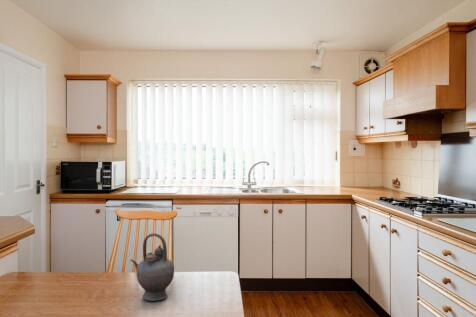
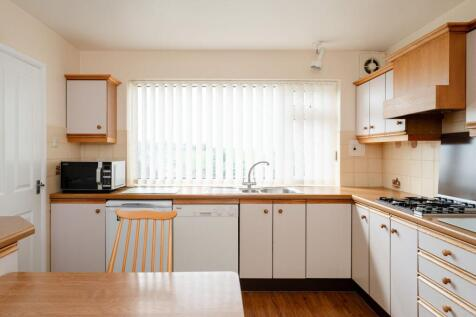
- teapot (151, 264)
